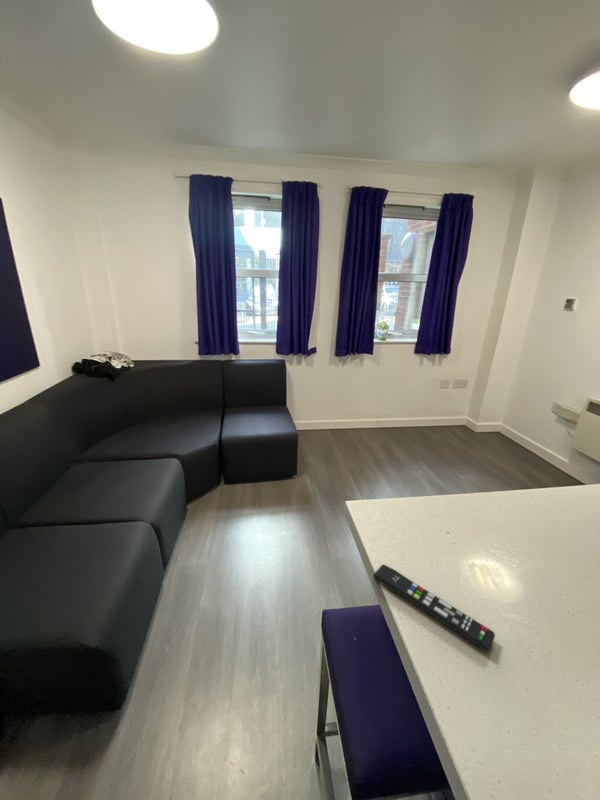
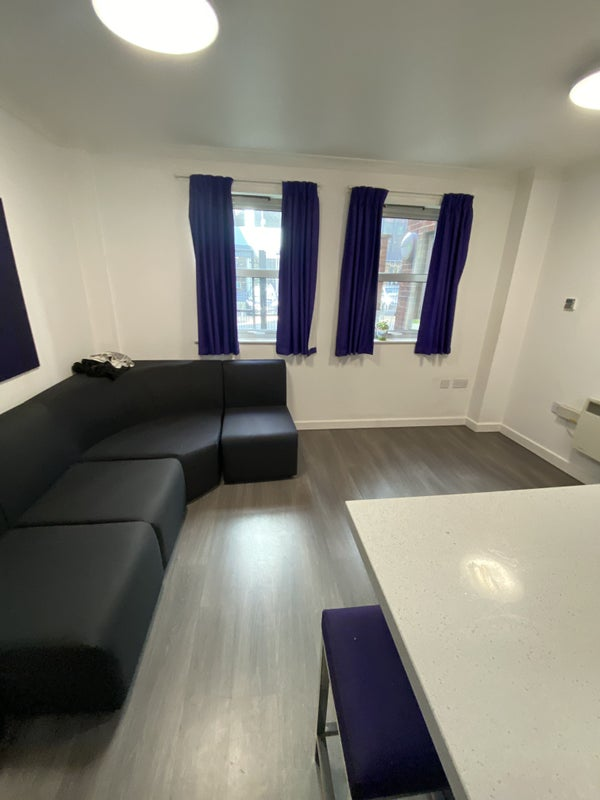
- remote control (428, 602)
